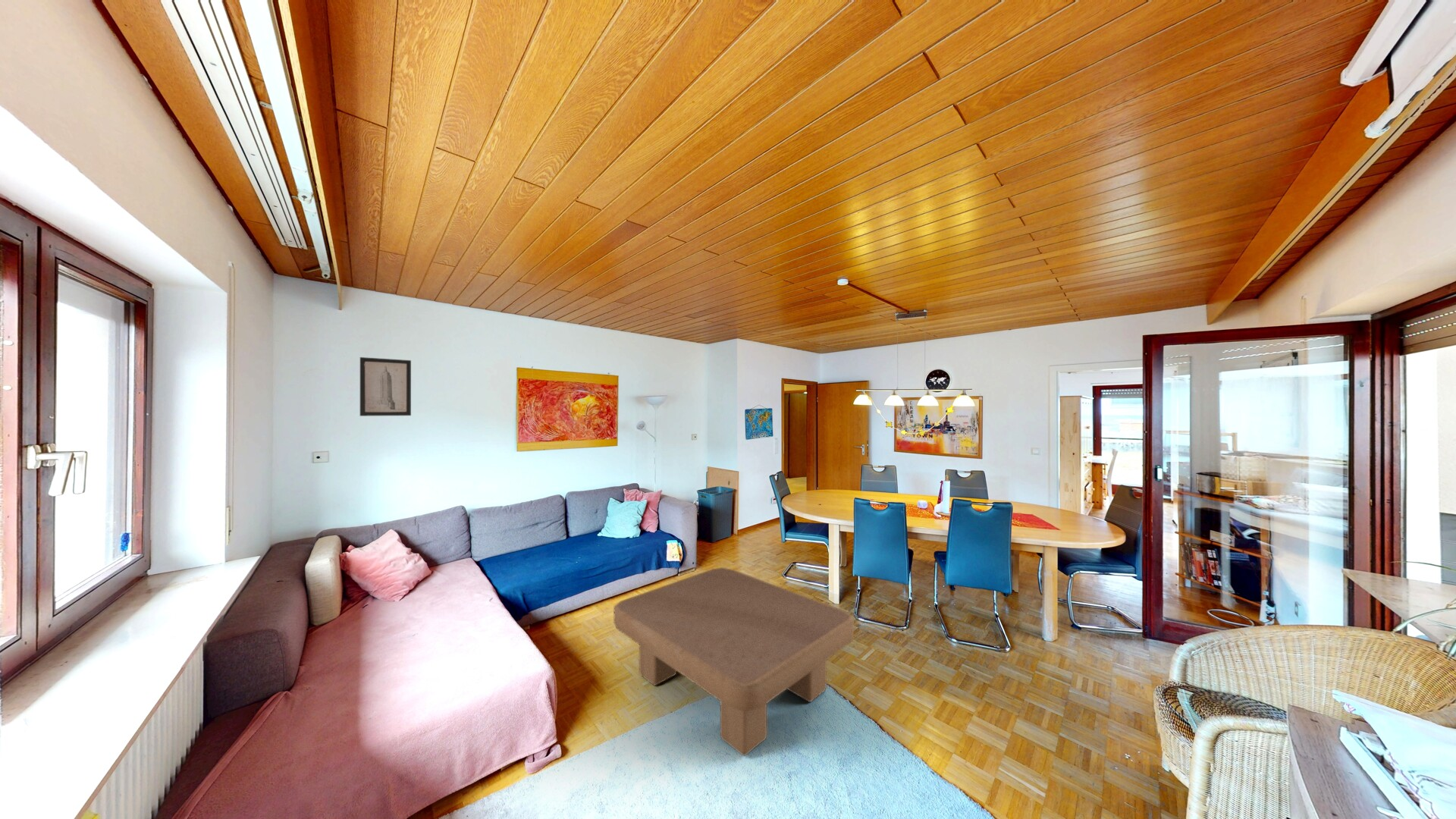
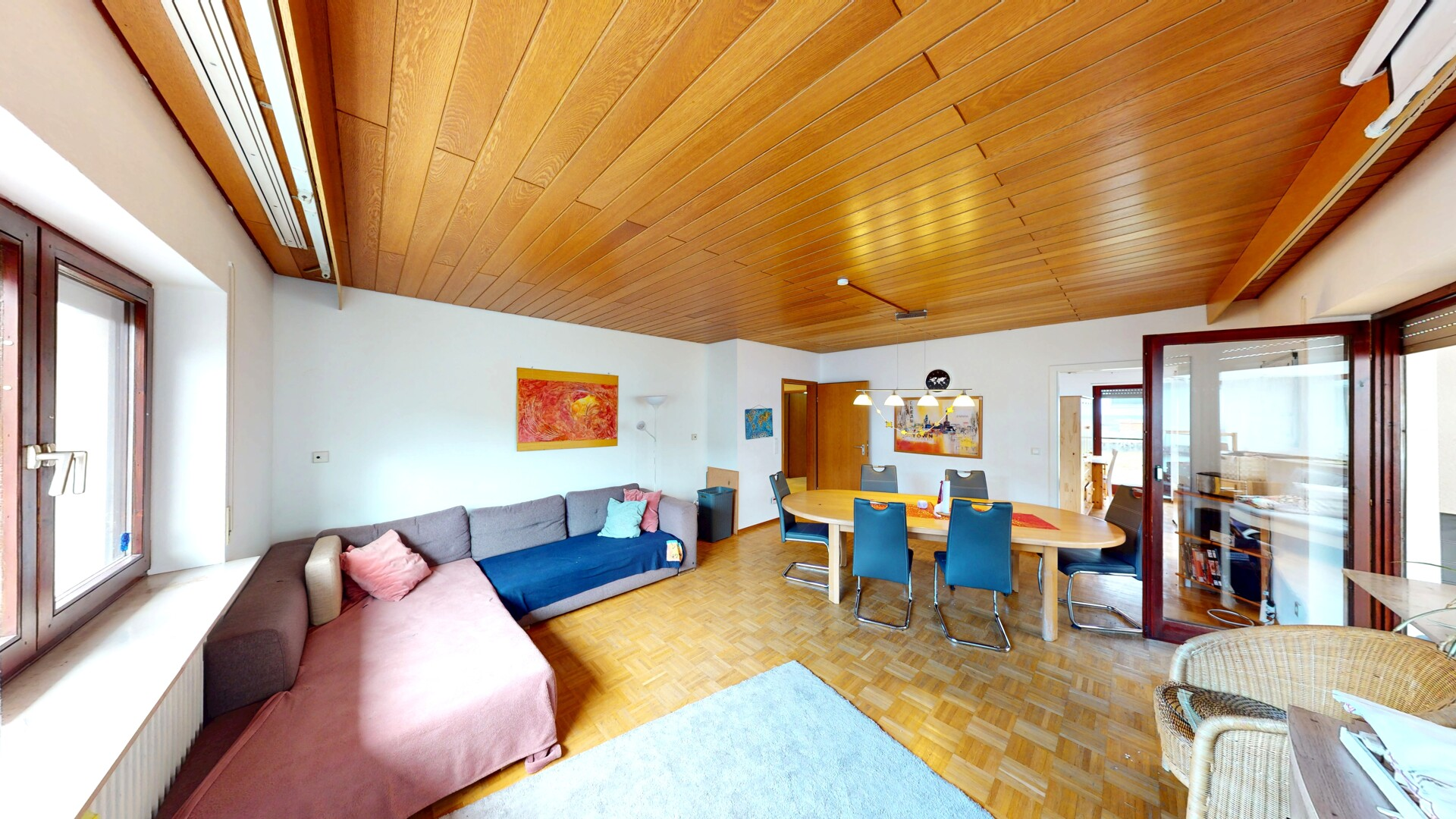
- wall art (386, 387)
- coffee table (730, 646)
